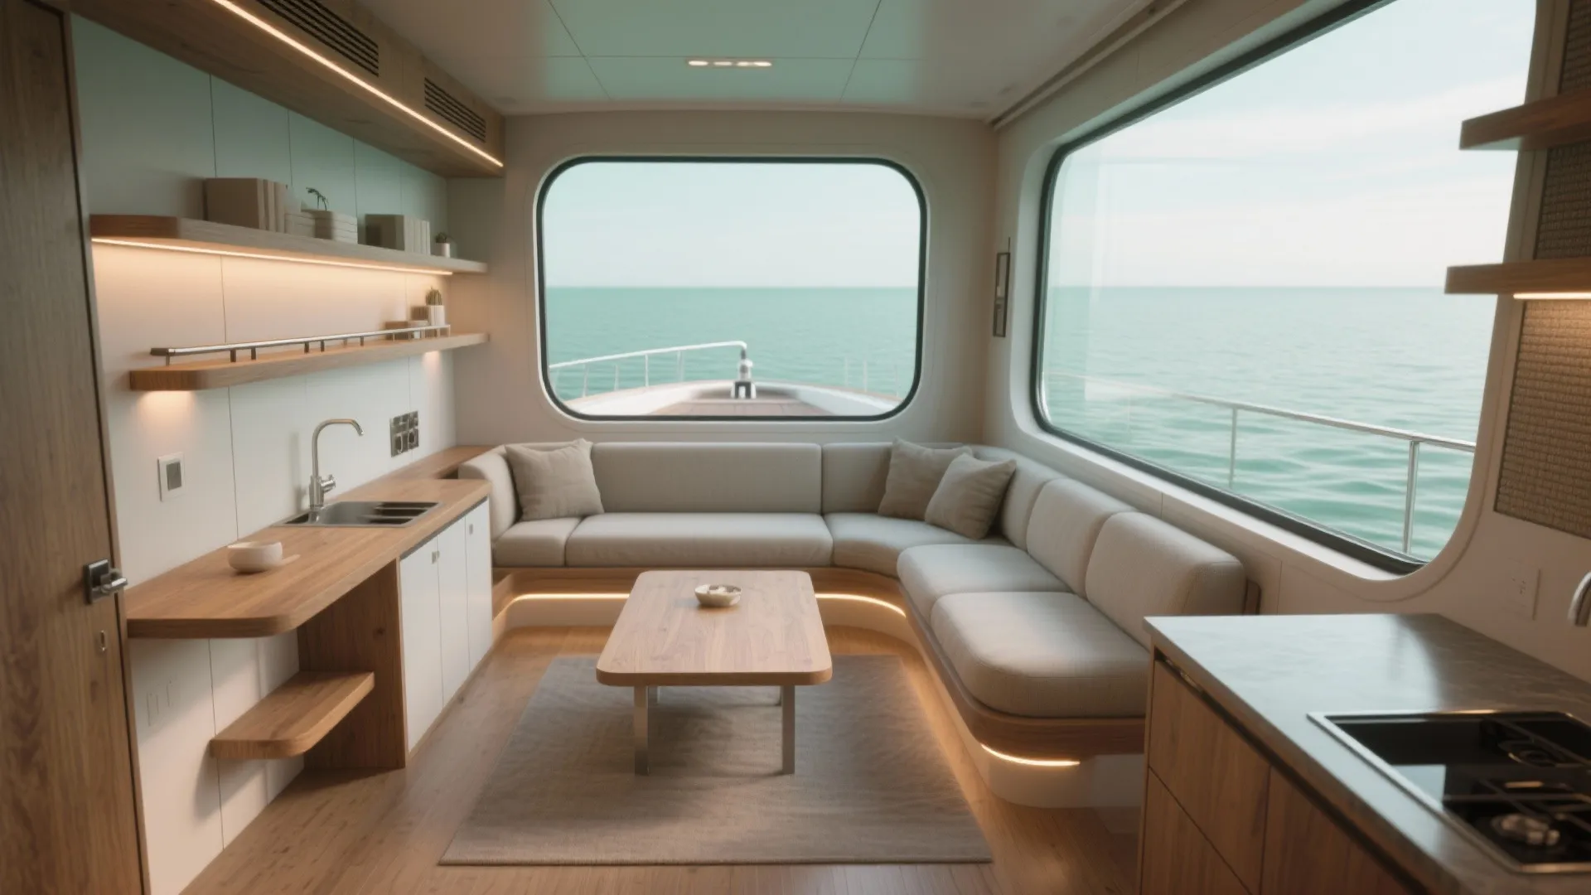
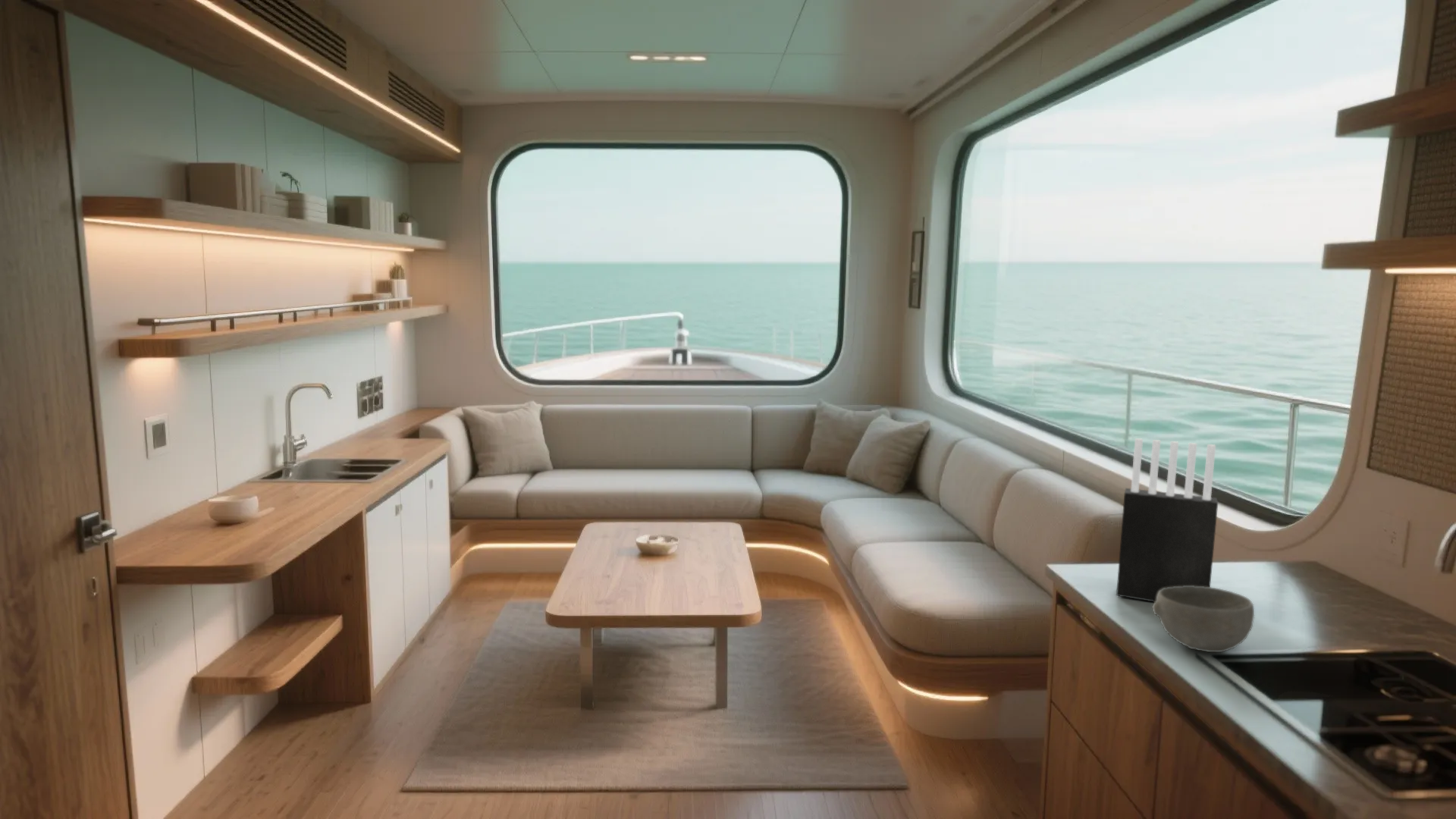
+ bowl (1200, 620)
+ knife block (1168, 517)
